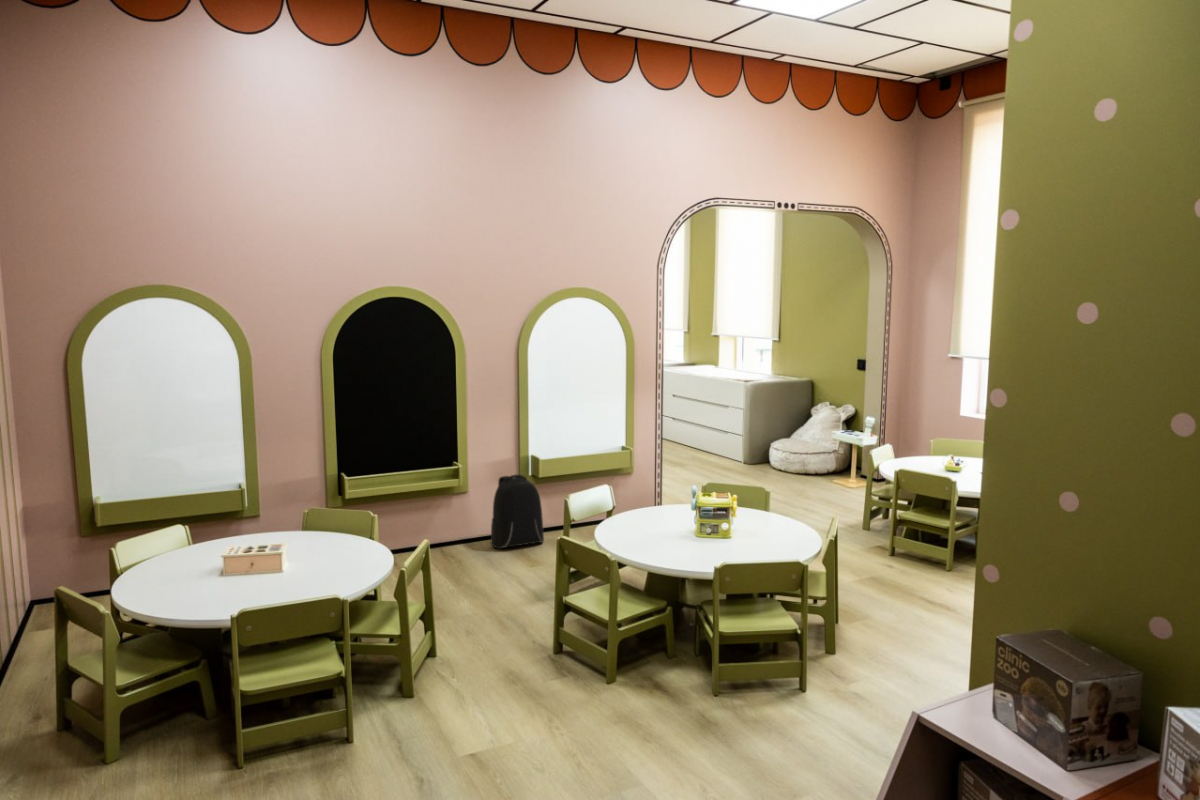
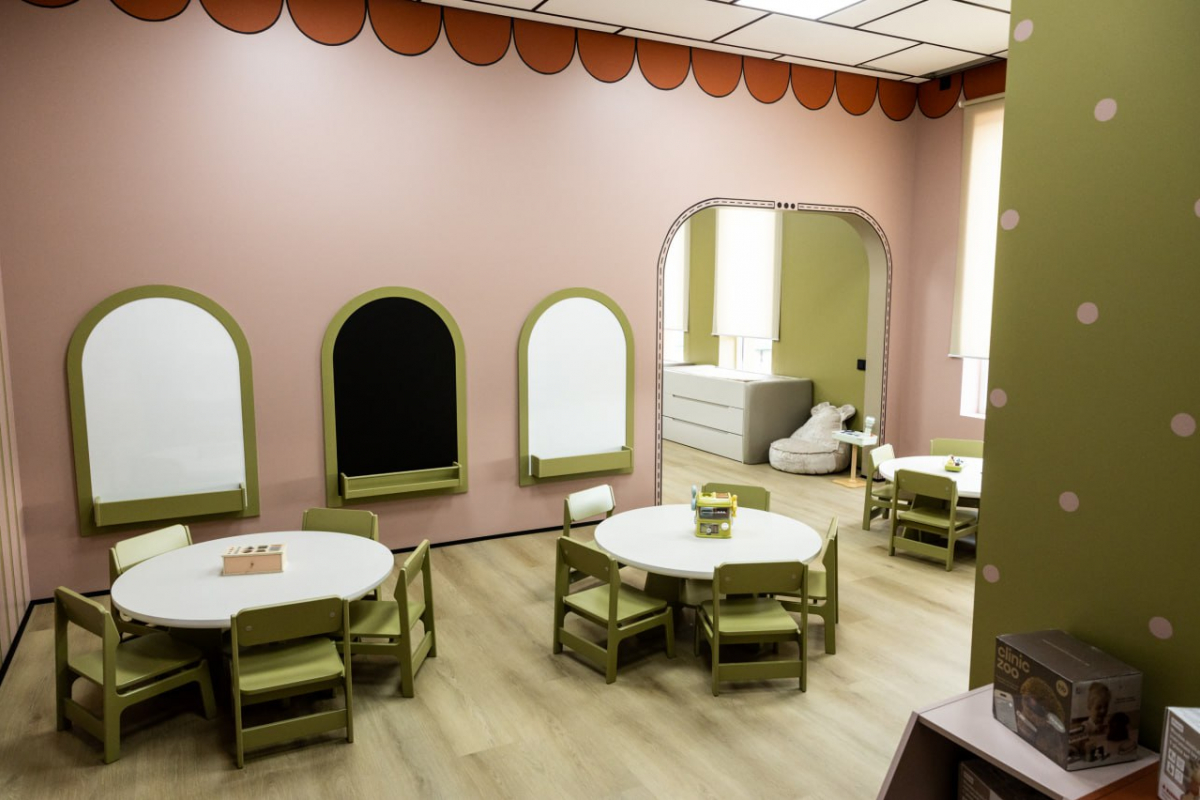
- backpack (514, 508)
